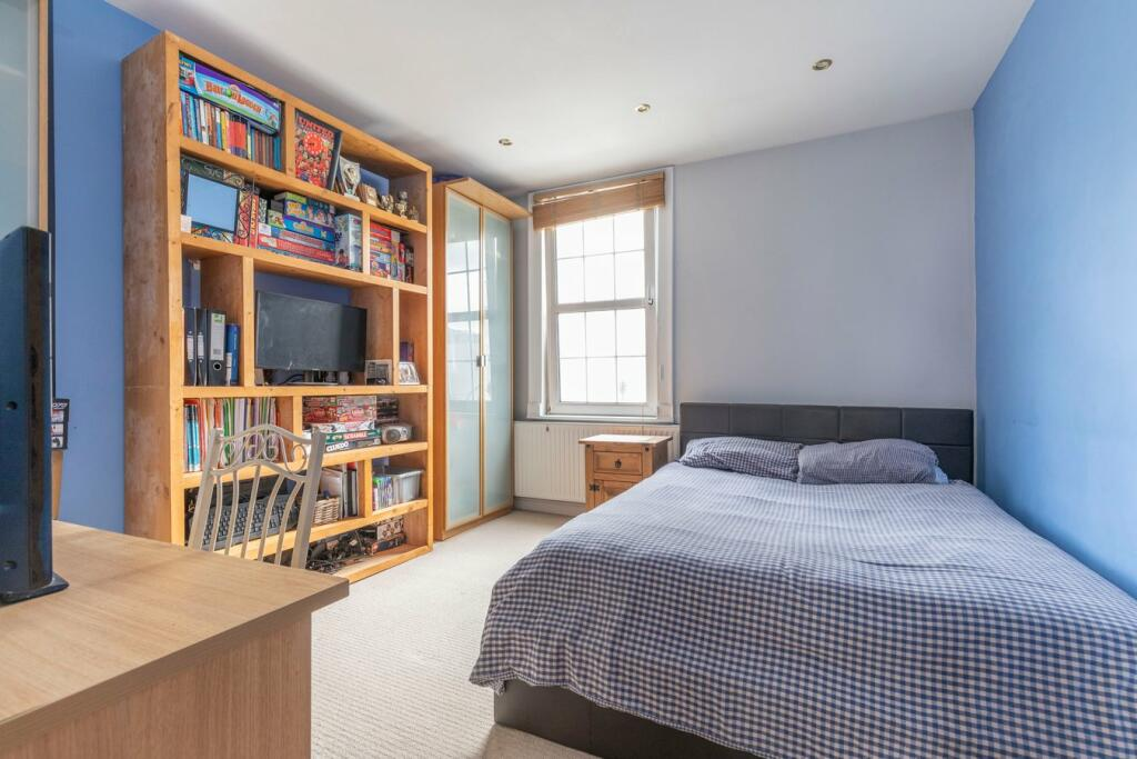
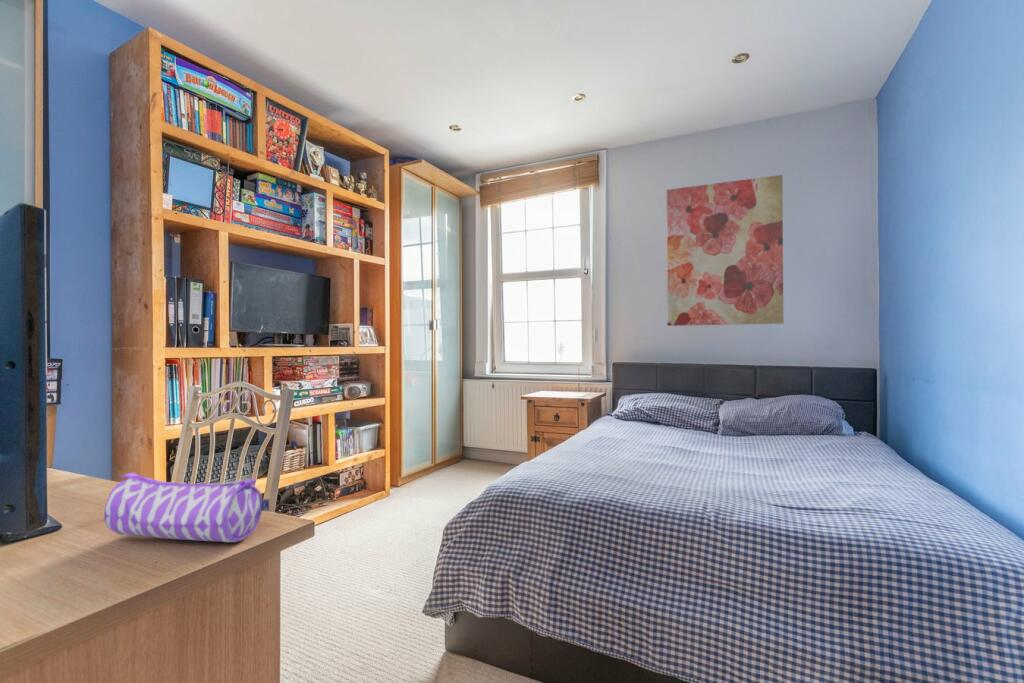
+ wall art (722, 253)
+ pencil case (186, 507)
